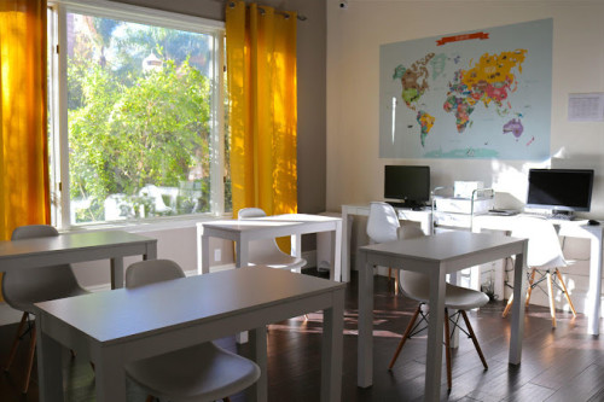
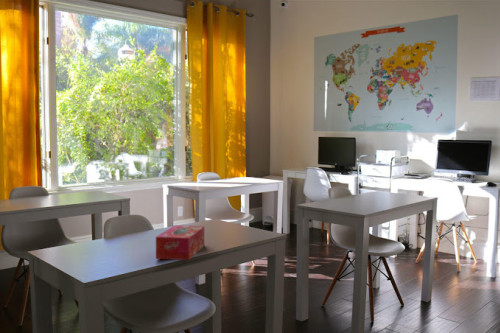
+ tissue box (181, 241)
